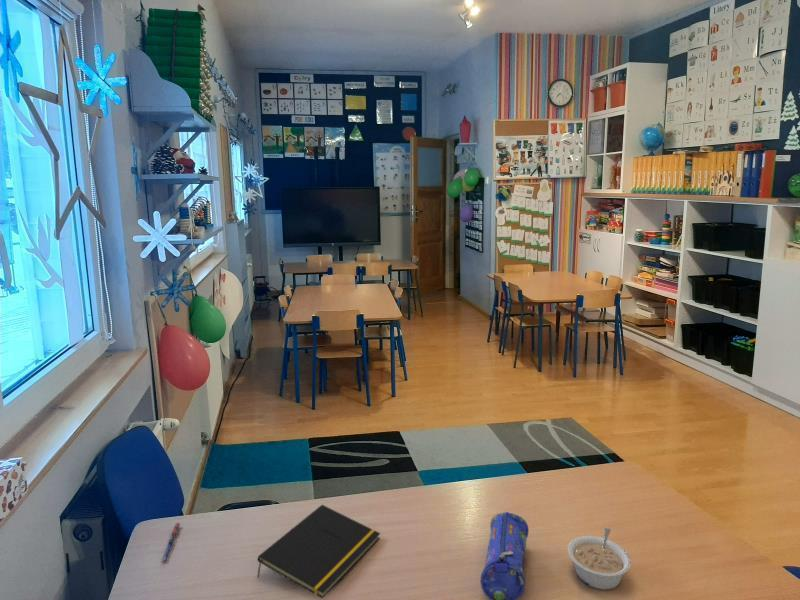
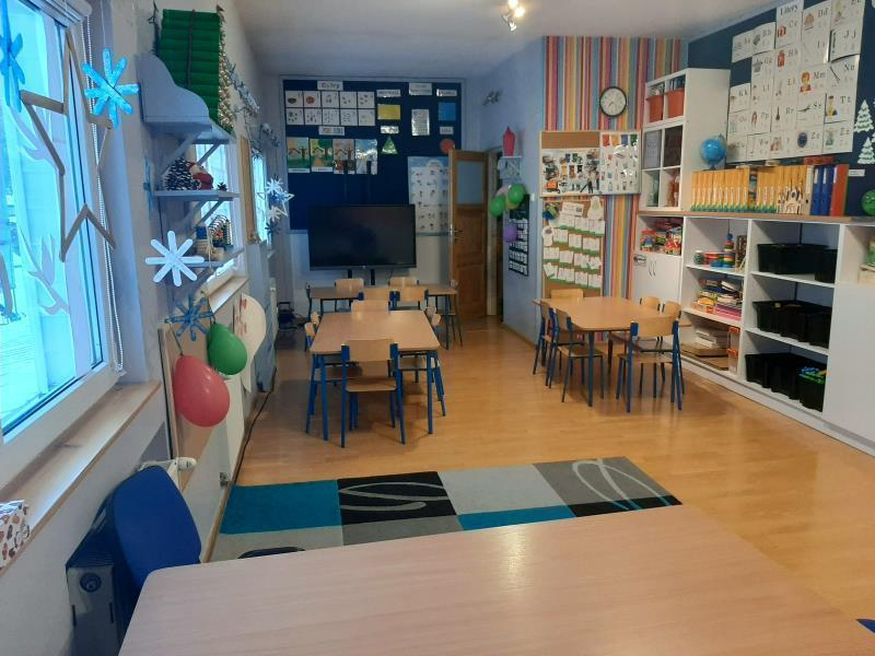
- pencil case (505, 552)
- pen (171, 540)
- notepad (322, 546)
- legume (597, 561)
